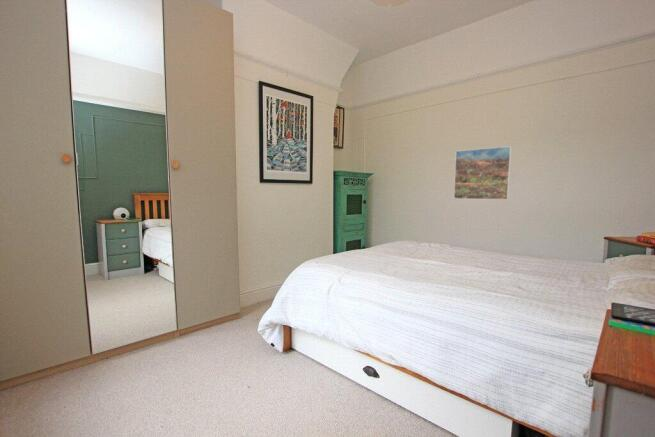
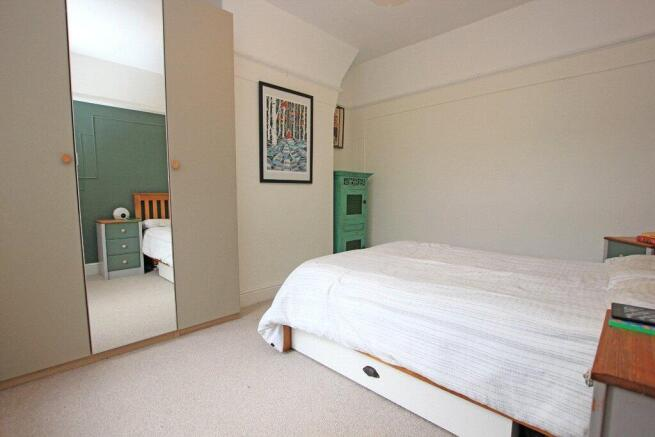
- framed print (480, 174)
